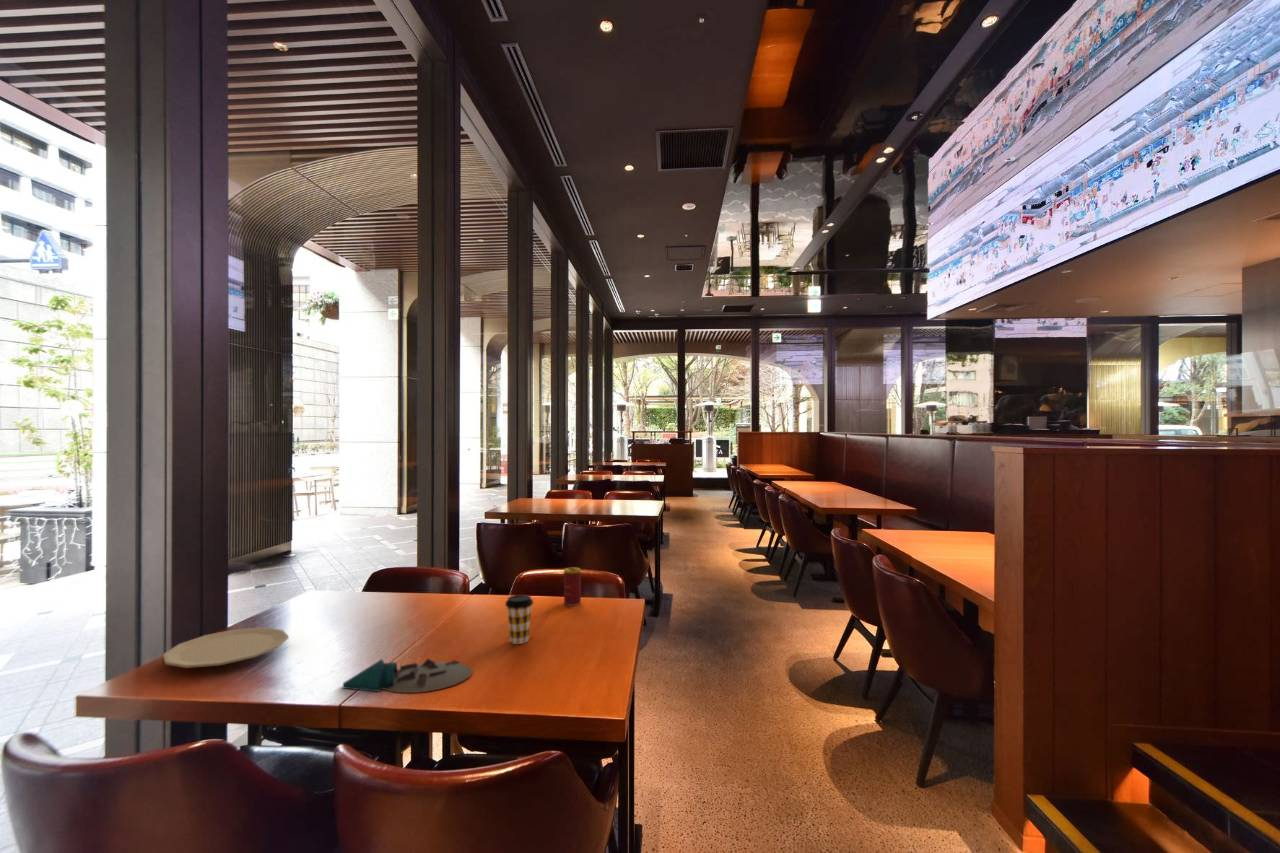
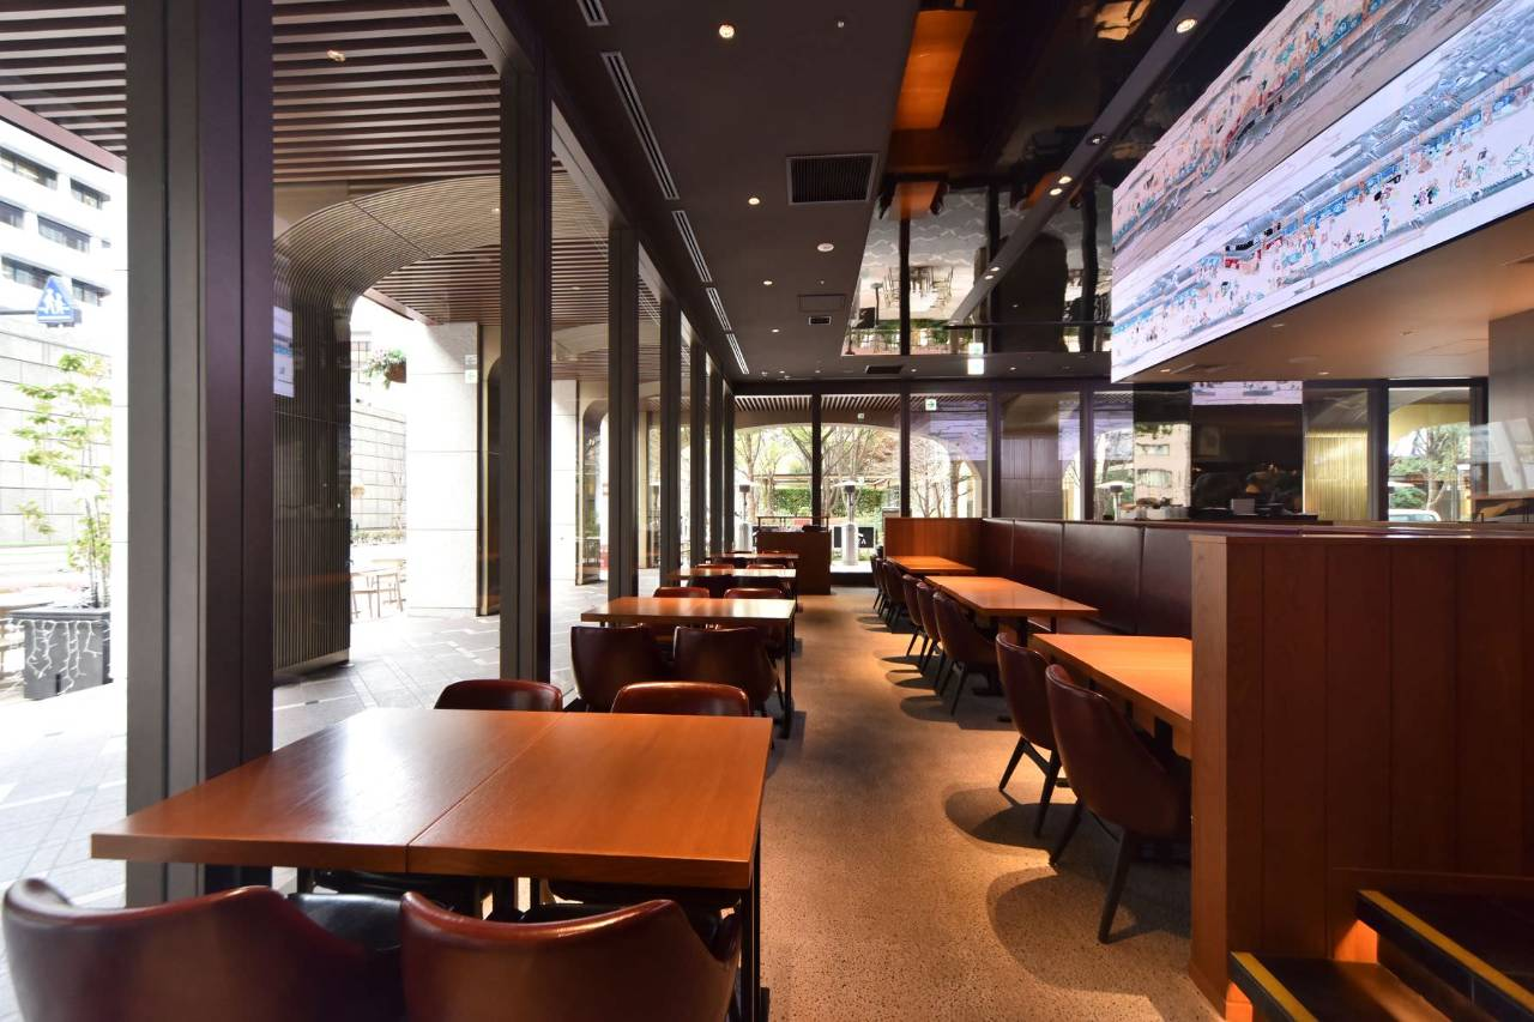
- beverage can (572, 586)
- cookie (410, 669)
- coffee cup (519, 619)
- plate (228, 650)
